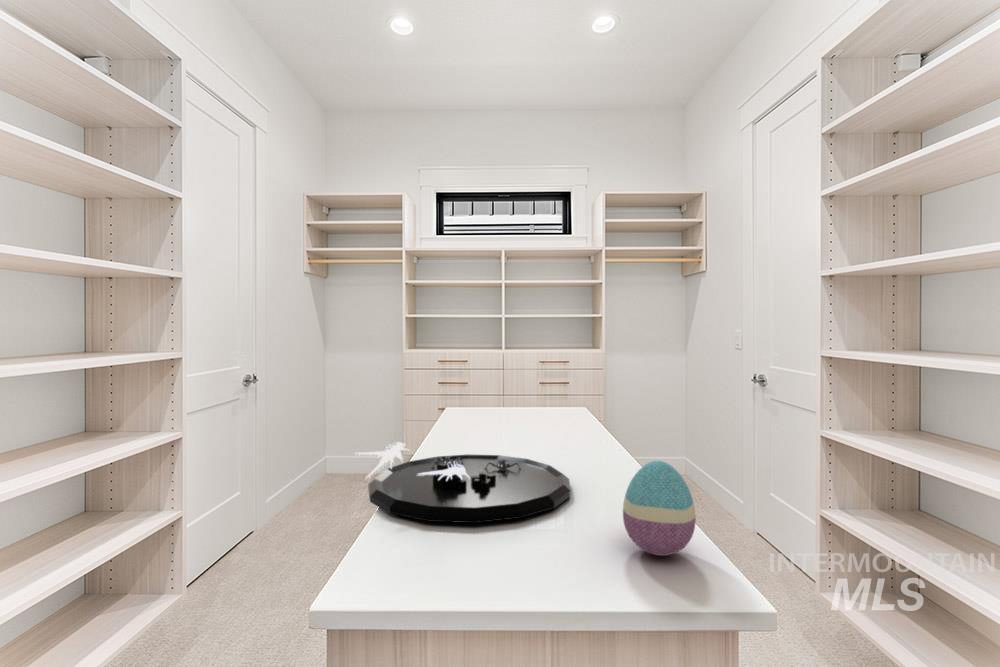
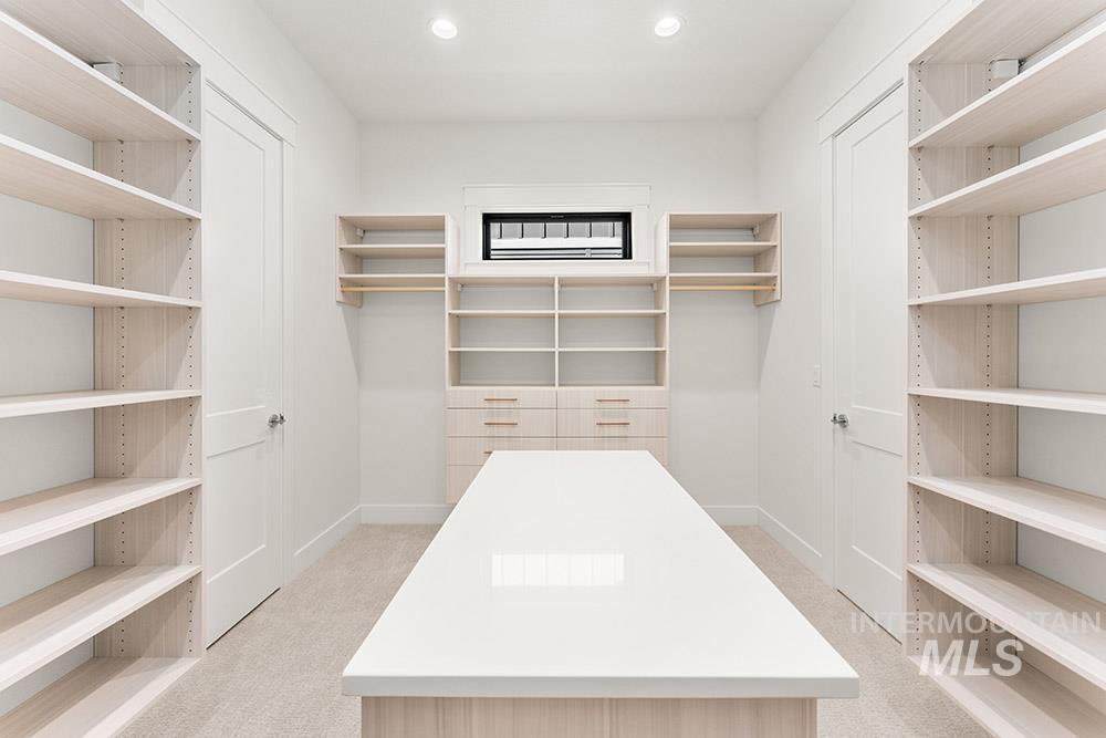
- decorative tray (470, 462)
- decorative egg (658, 507)
